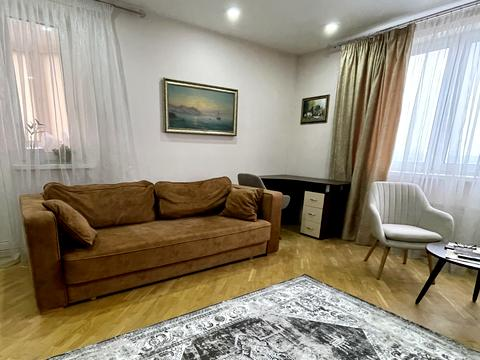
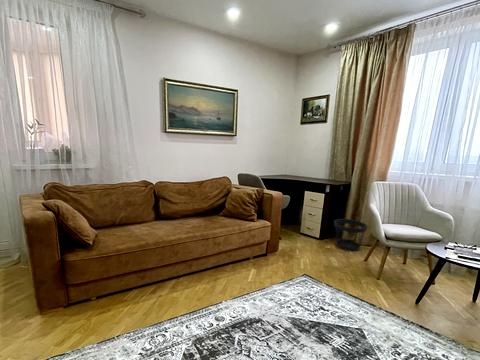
+ wastebasket (348, 236)
